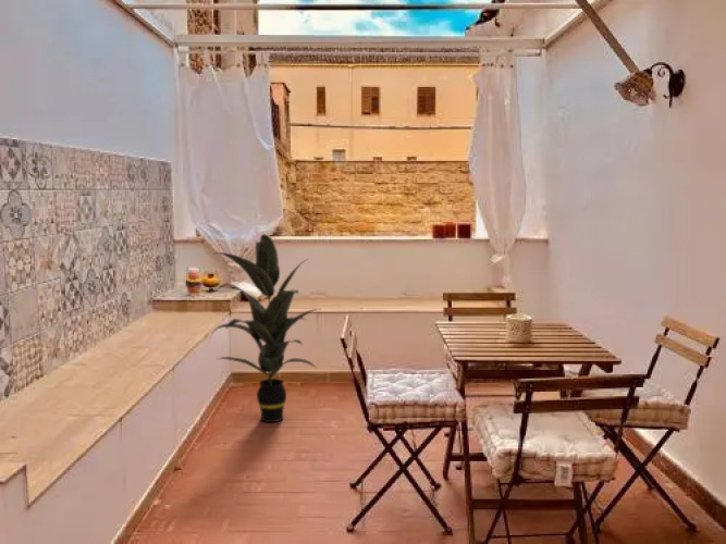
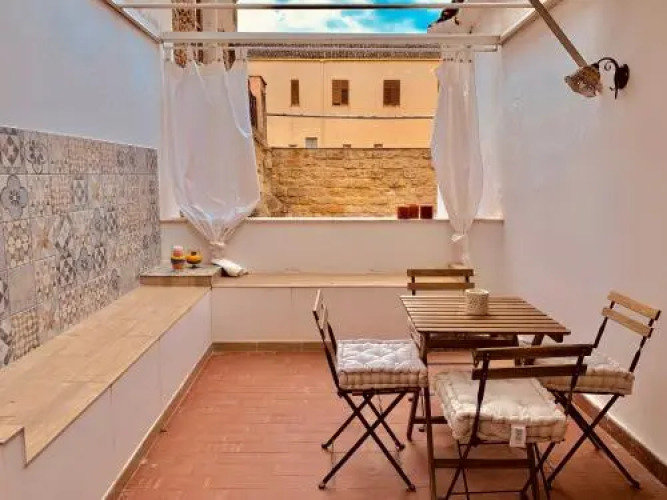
- indoor plant (264, 329)
